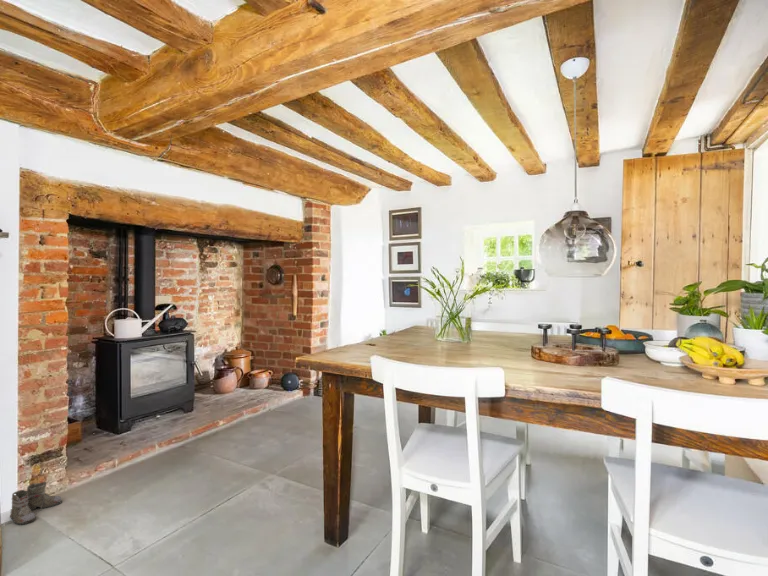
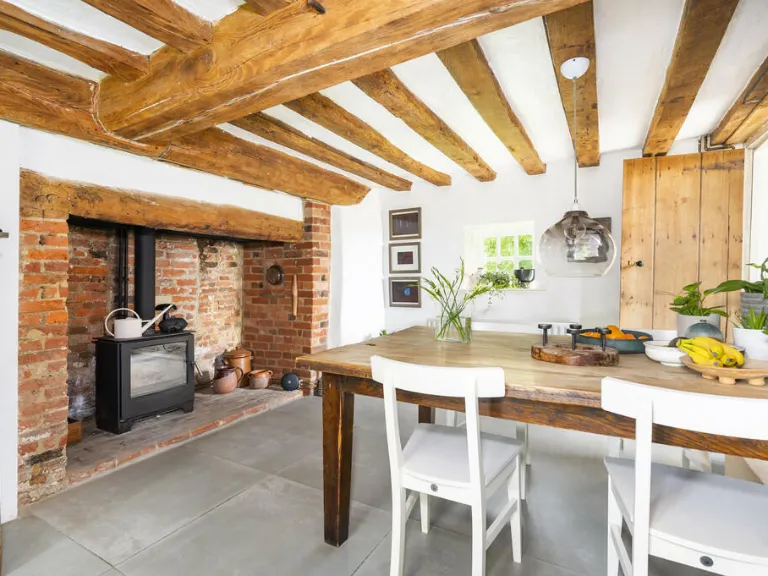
- boots (32, 501)
